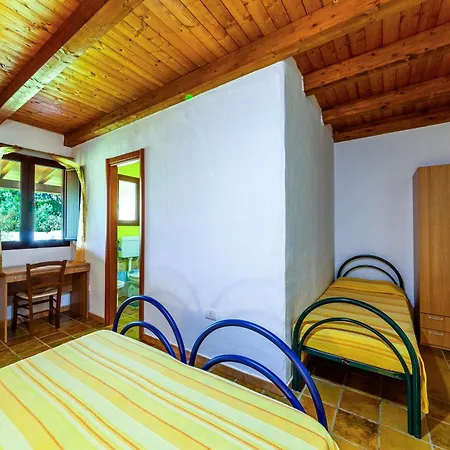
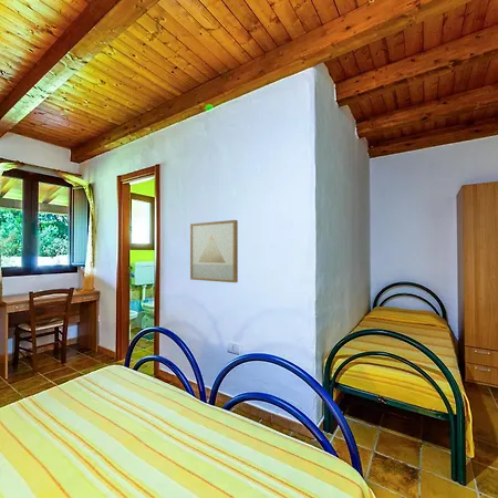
+ wall art (212, 251)
